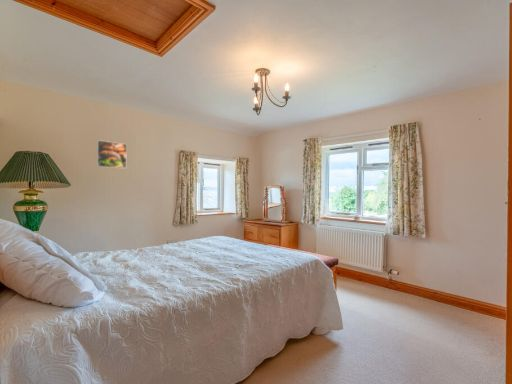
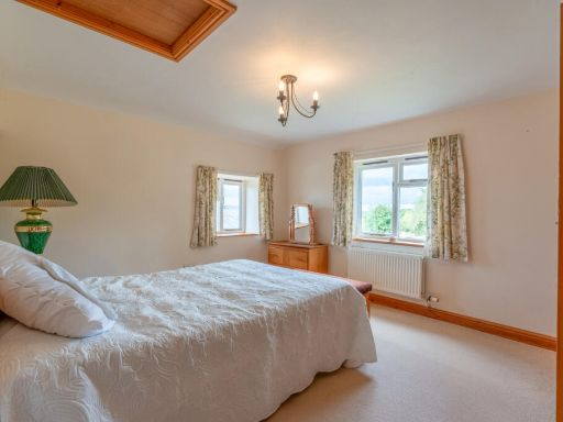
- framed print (112, 155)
